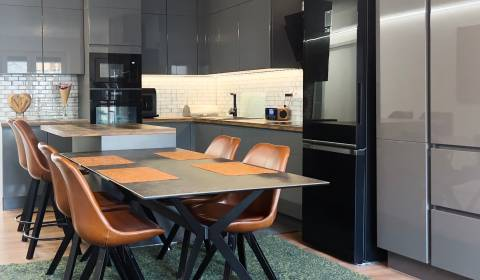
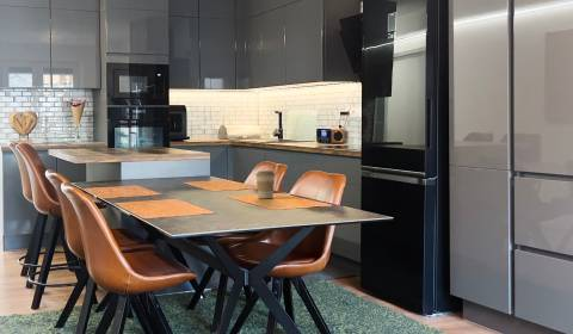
+ coffee cup (265, 184)
